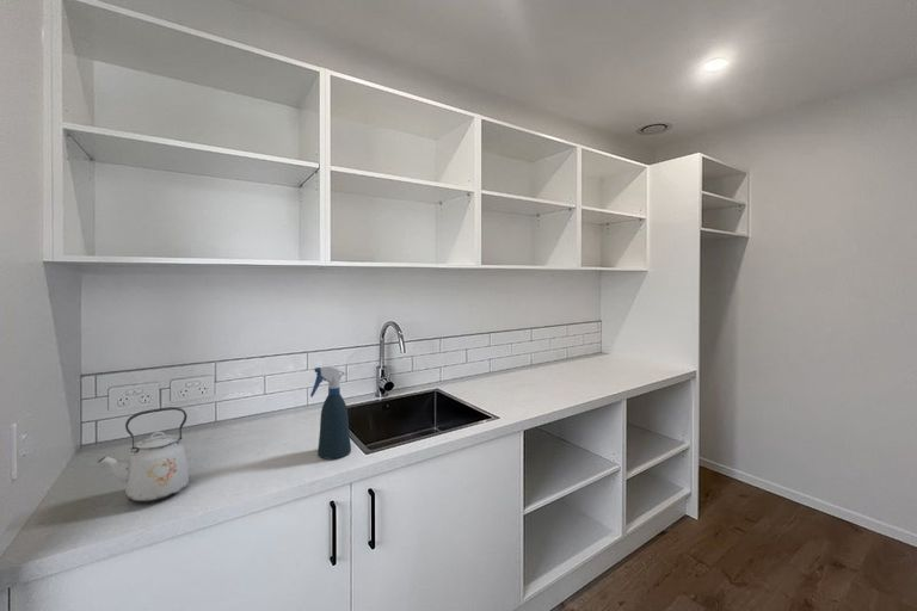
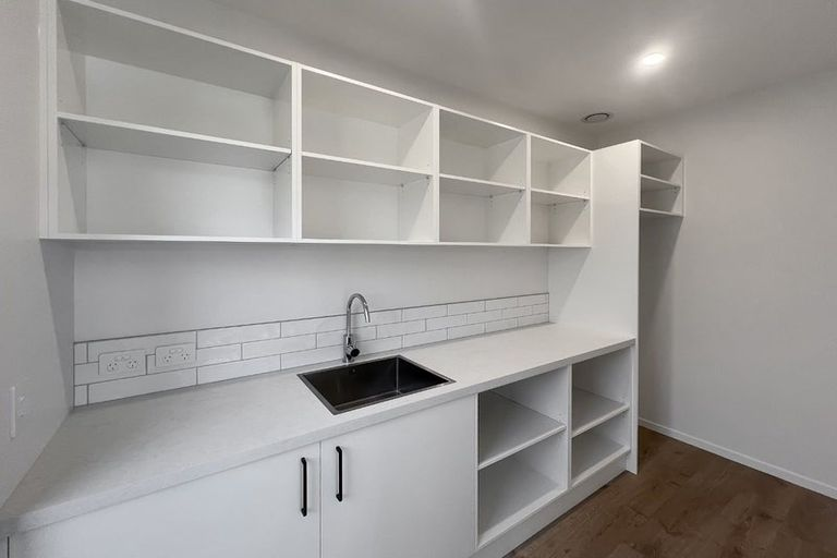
- spray bottle (333, 409)
- kettle (144, 453)
